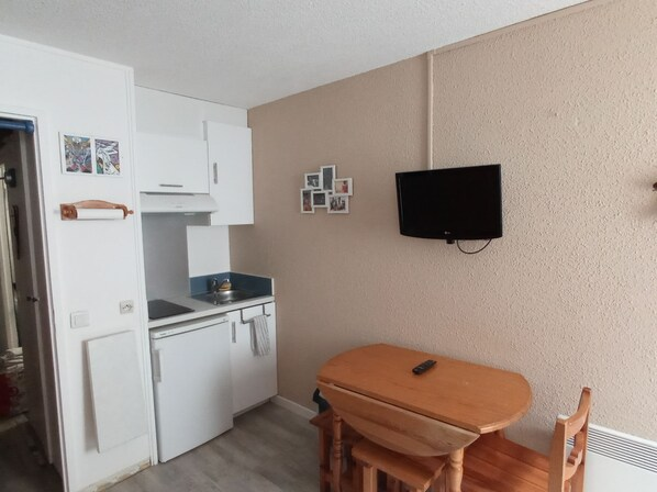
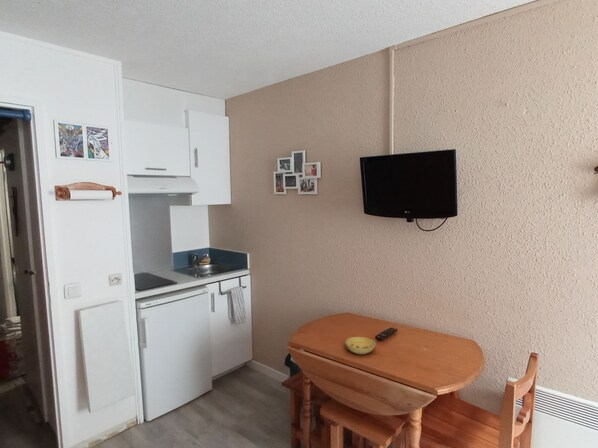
+ bowl (360, 346)
